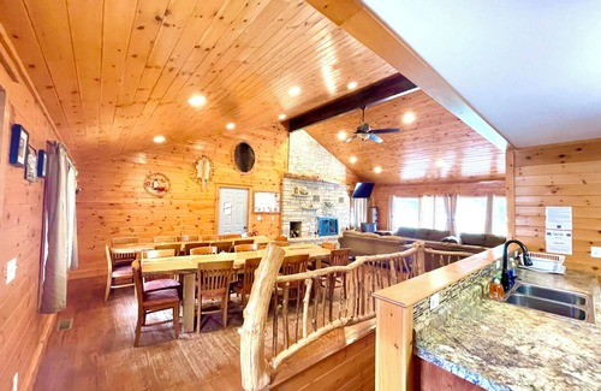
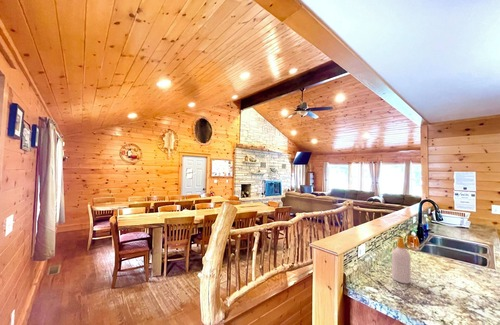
+ soap bottle (400, 258)
